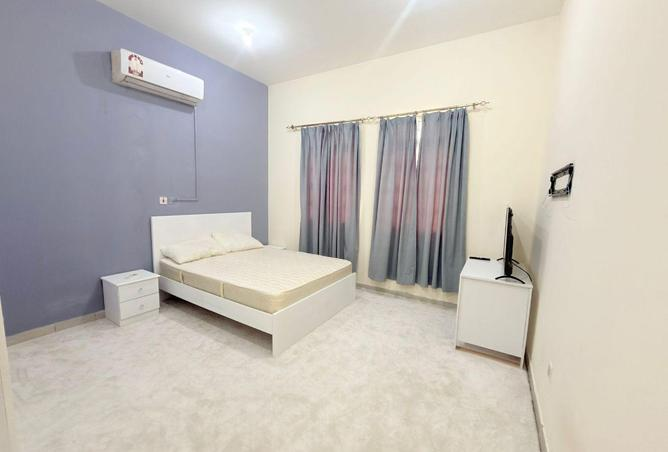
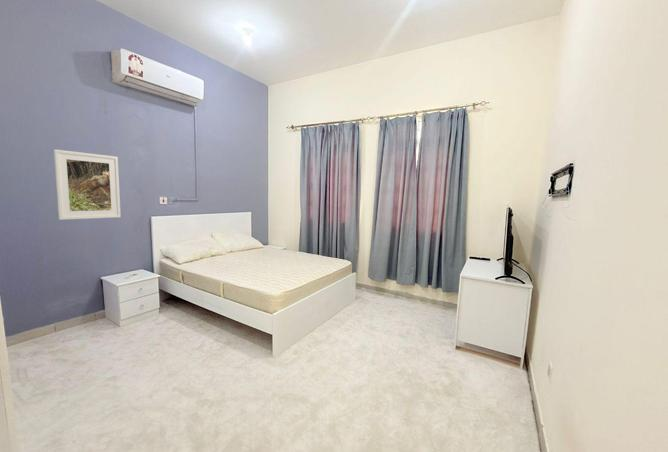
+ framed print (90, 186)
